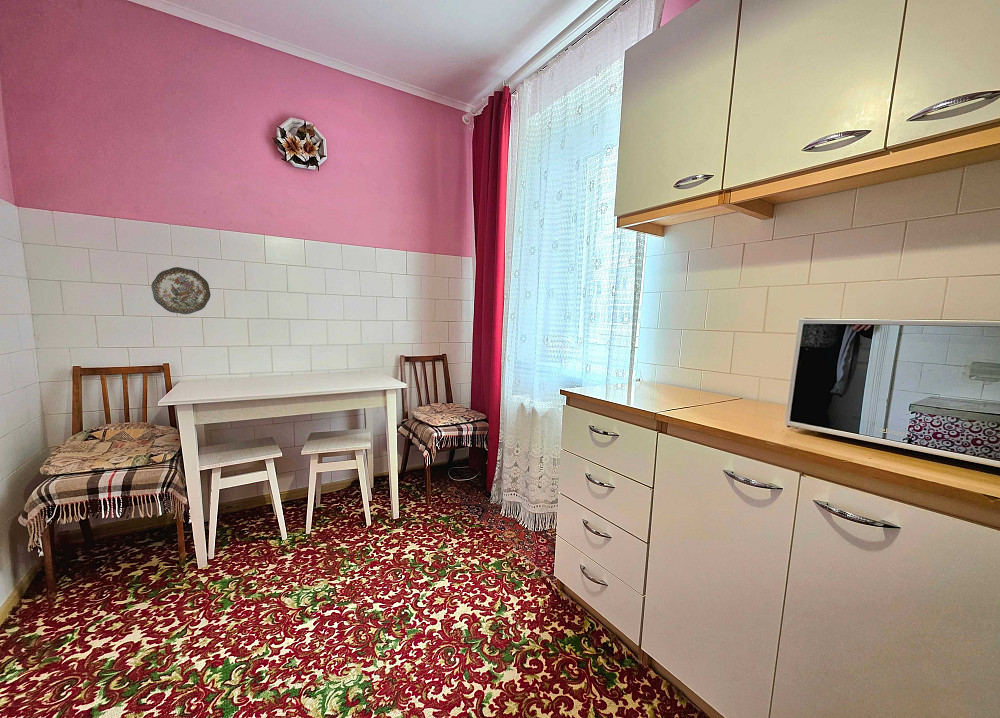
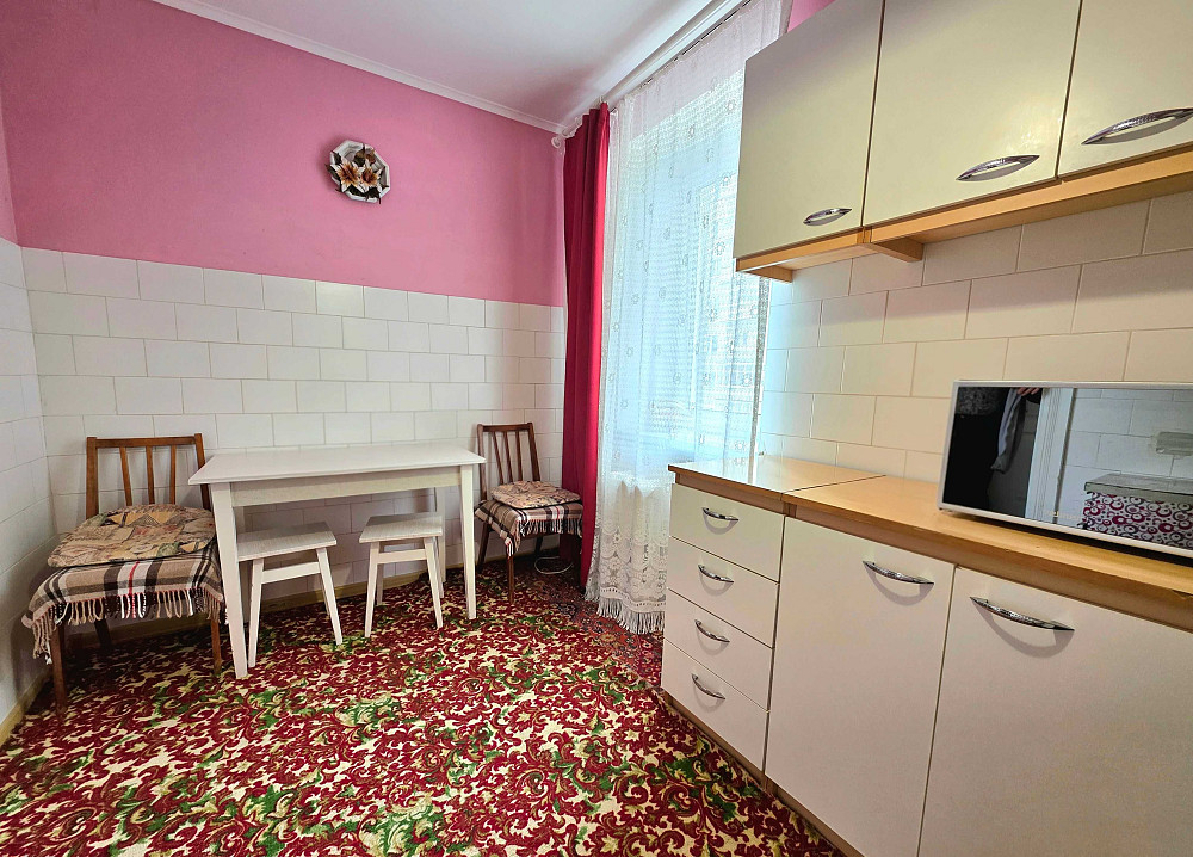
- decorative plate (182, 291)
